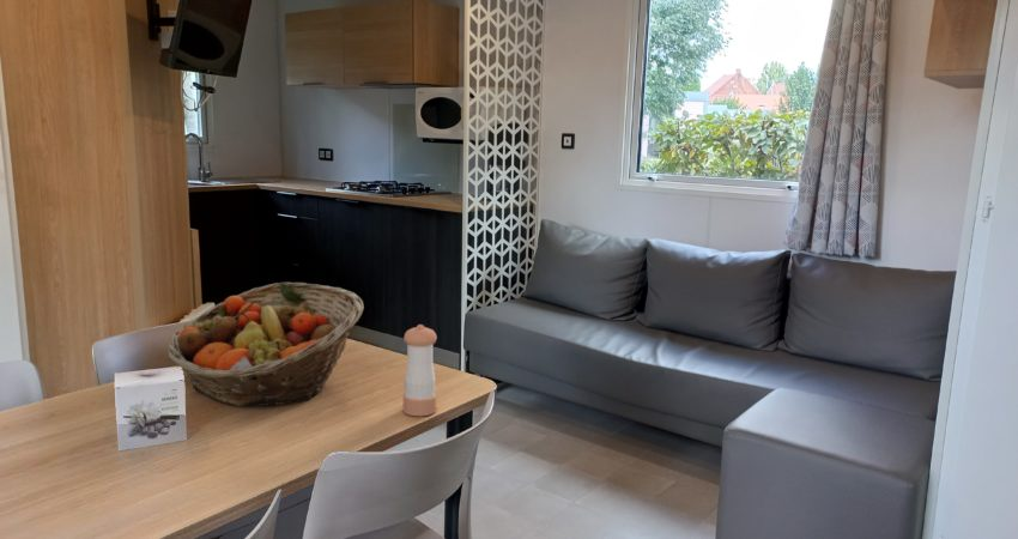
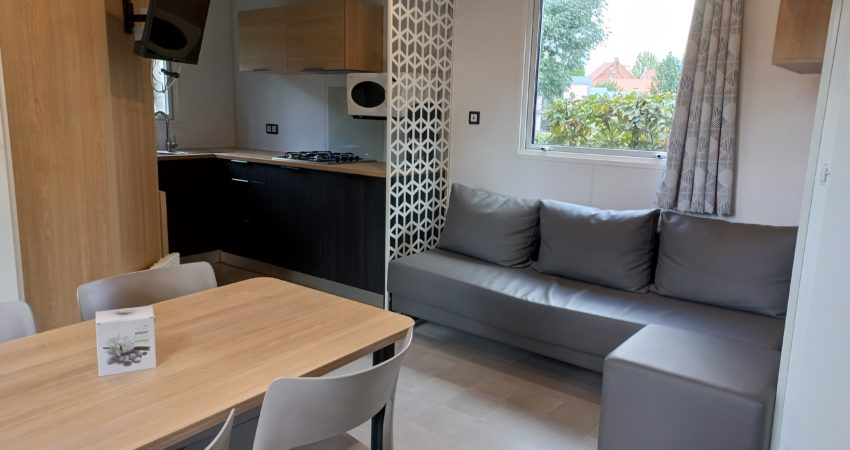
- pepper shaker (419, 368)
- fruit basket (267, 339)
